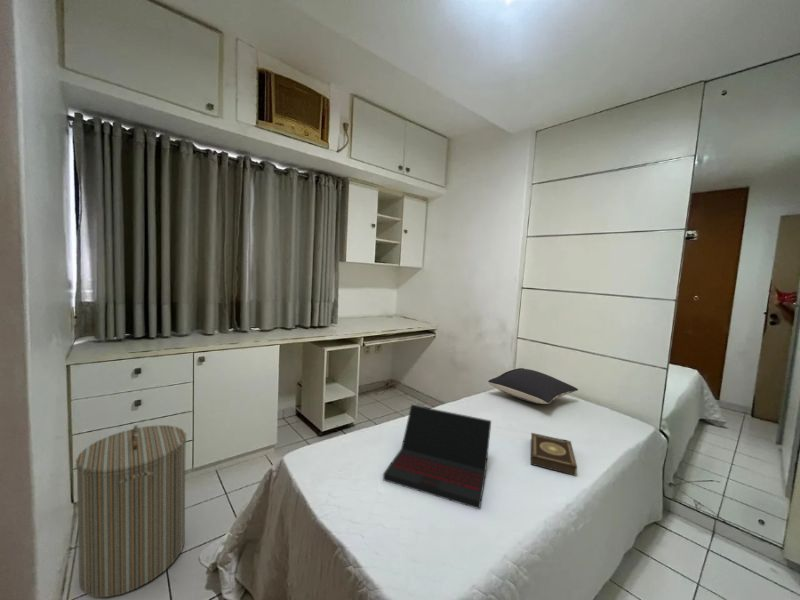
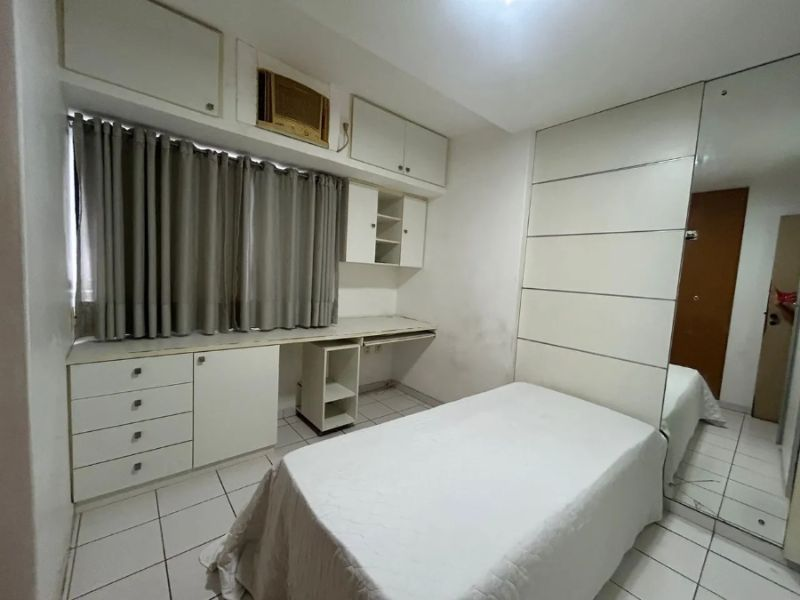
- book (551, 452)
- pillow (532, 385)
- laundry hamper (136, 492)
- laptop (440, 447)
